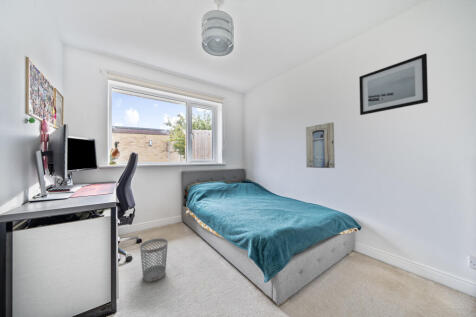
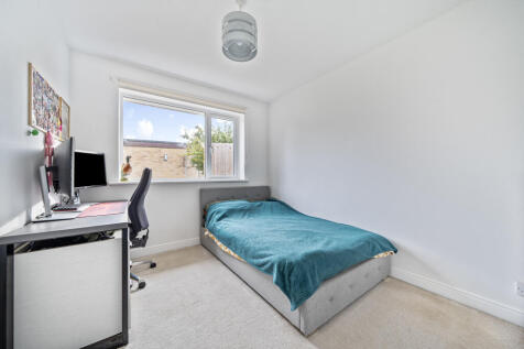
- wastebasket (154, 259)
- wall art (389, 87)
- wall art (319, 146)
